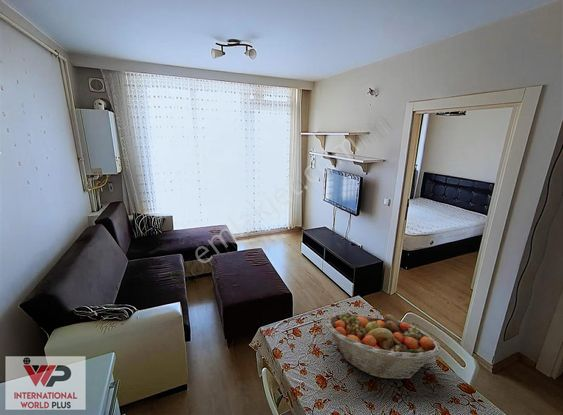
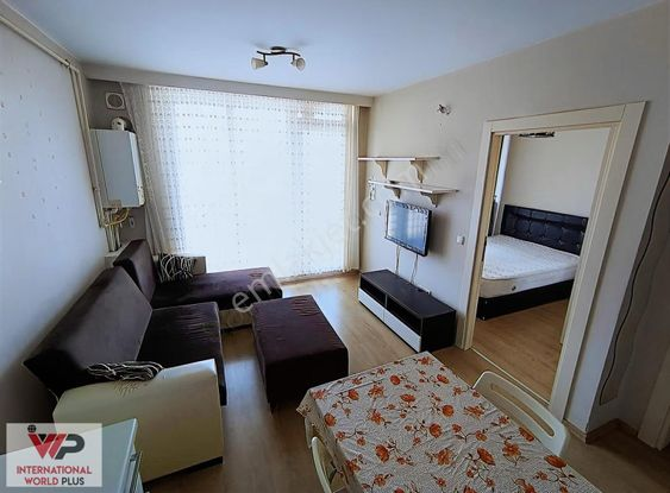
- fruit basket (378, 339)
